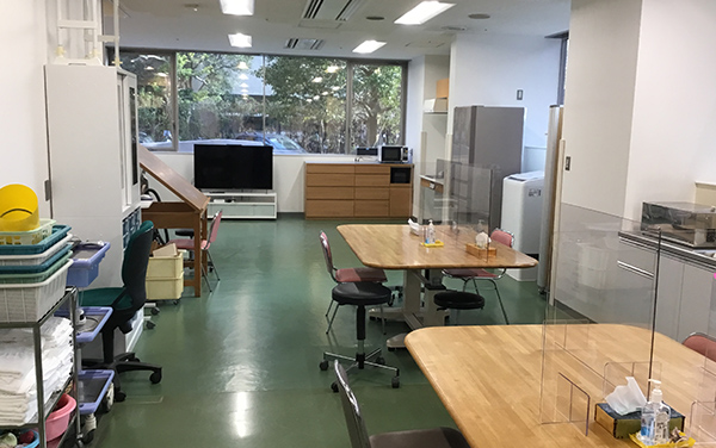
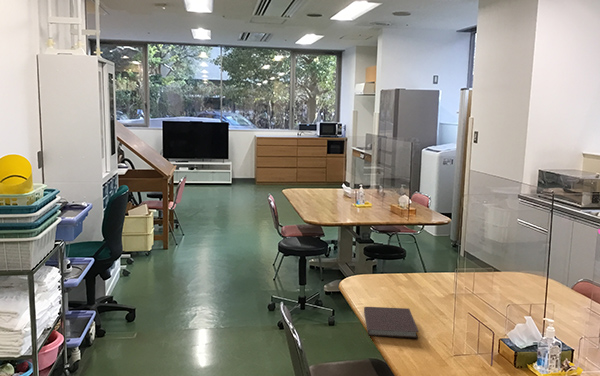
+ notebook (389, 321)
